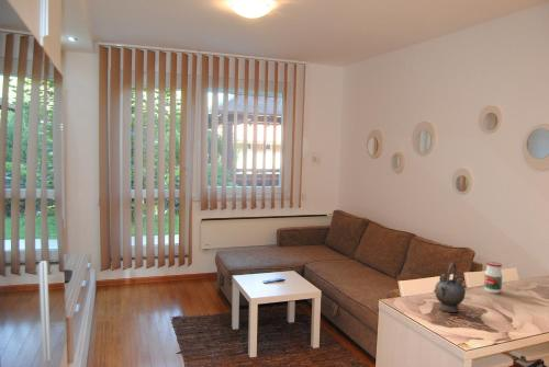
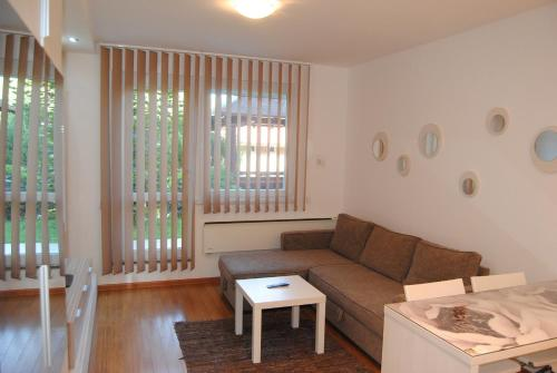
- jar (493, 277)
- teapot (448, 286)
